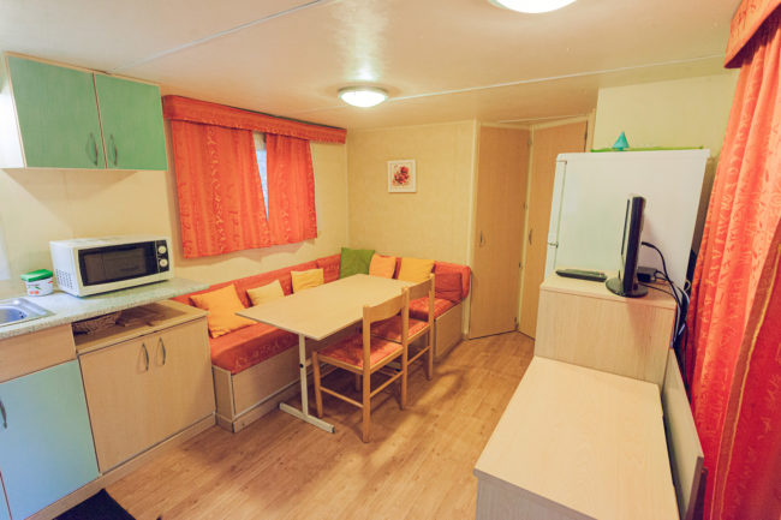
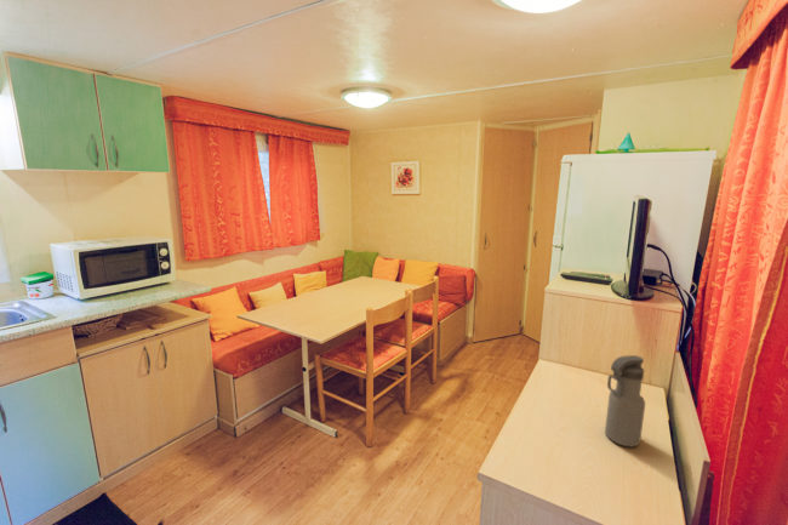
+ water bottle (626, 398)
